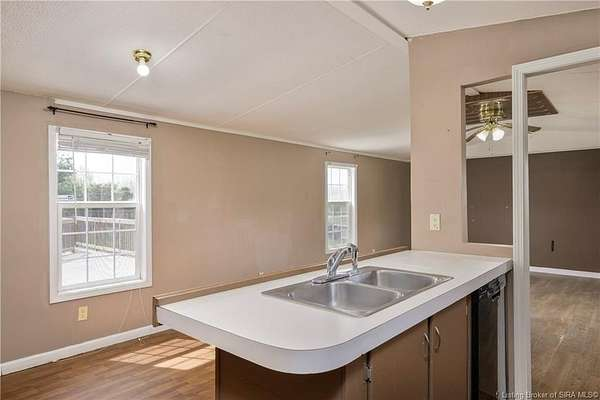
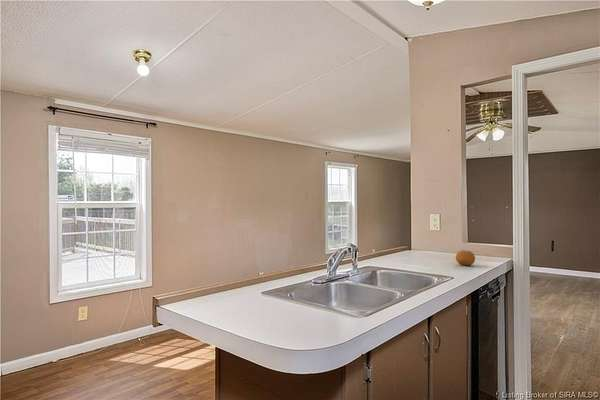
+ fruit (465, 257)
